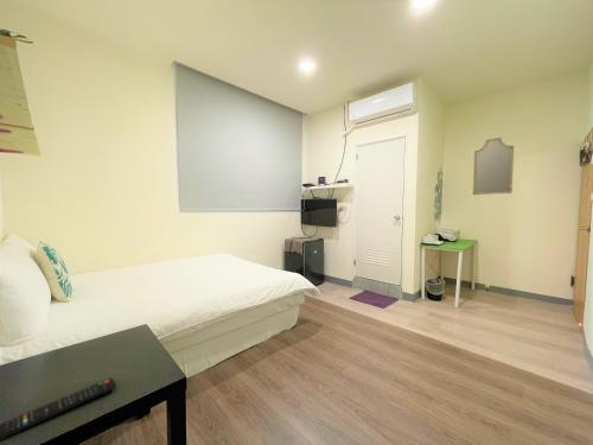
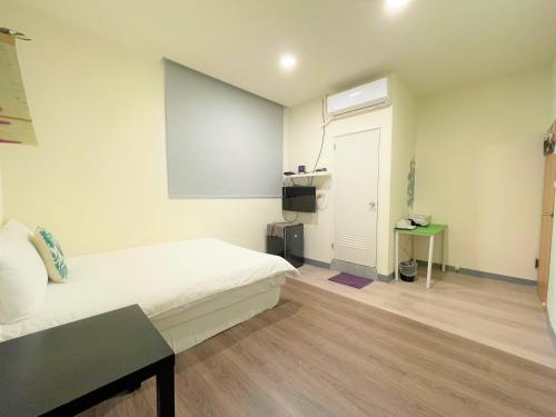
- home mirror (492, 166)
- remote control (59, 406)
